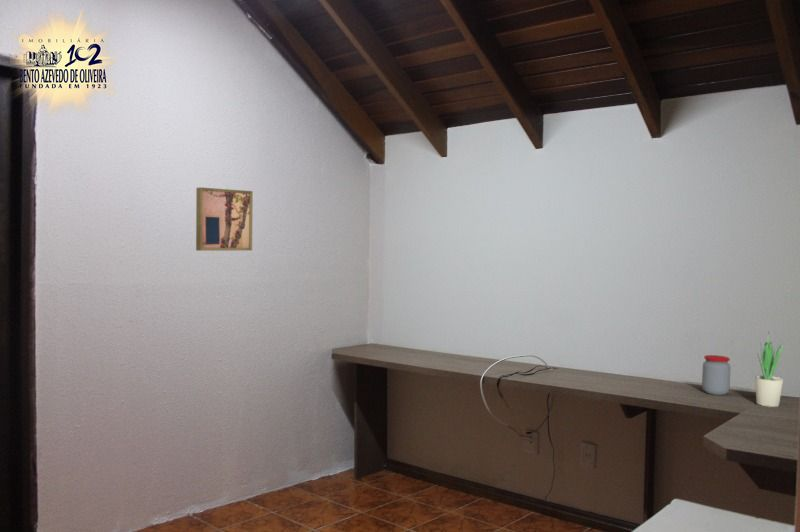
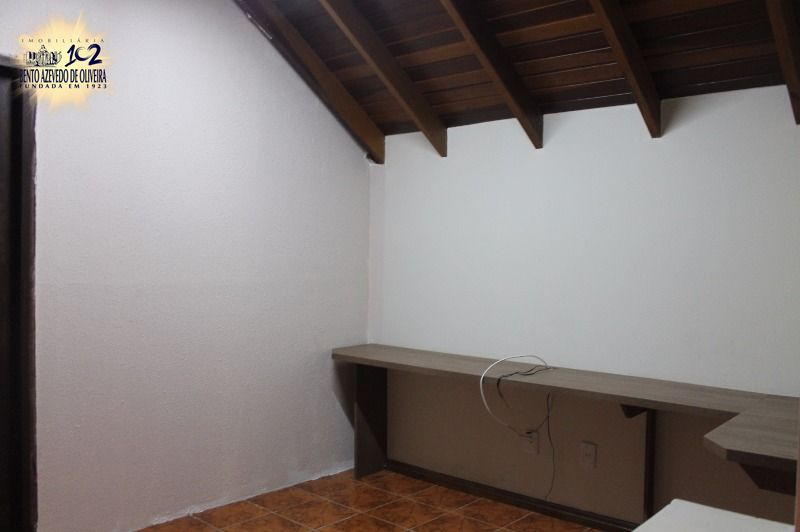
- potted plant (770, 368)
- wall art (225, 220)
- jar (716, 374)
